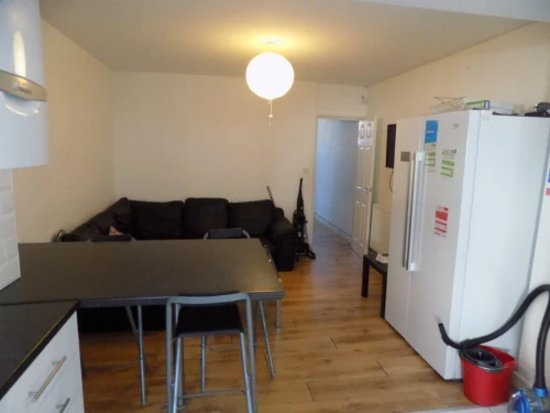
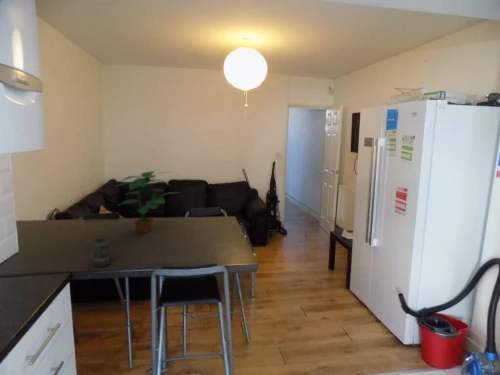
+ potted plant (148, 202)
+ mug (98, 252)
